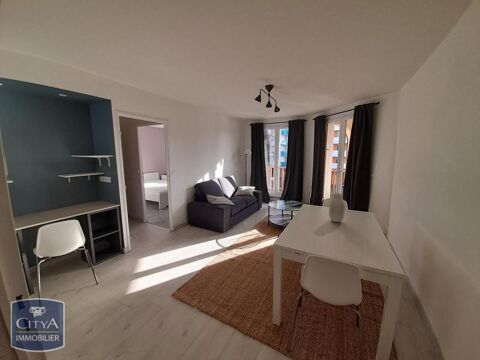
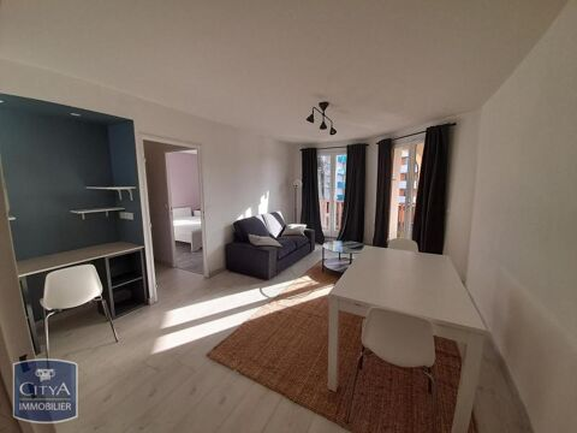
- vase (336, 208)
